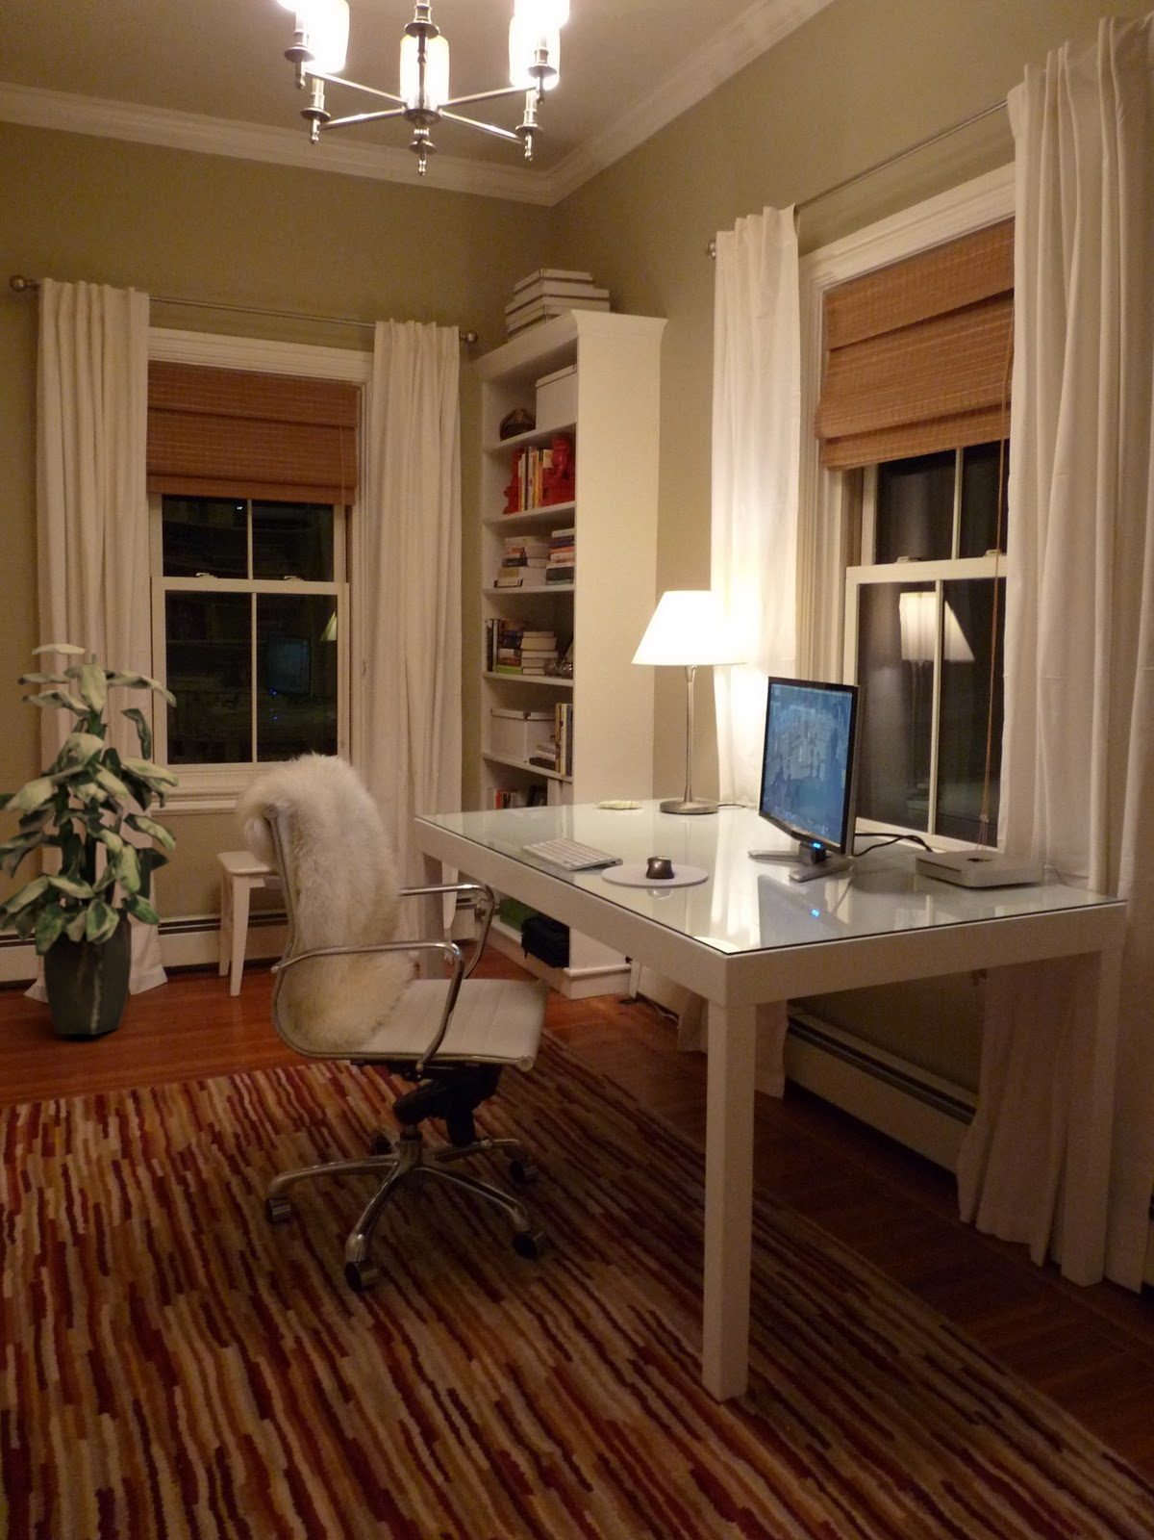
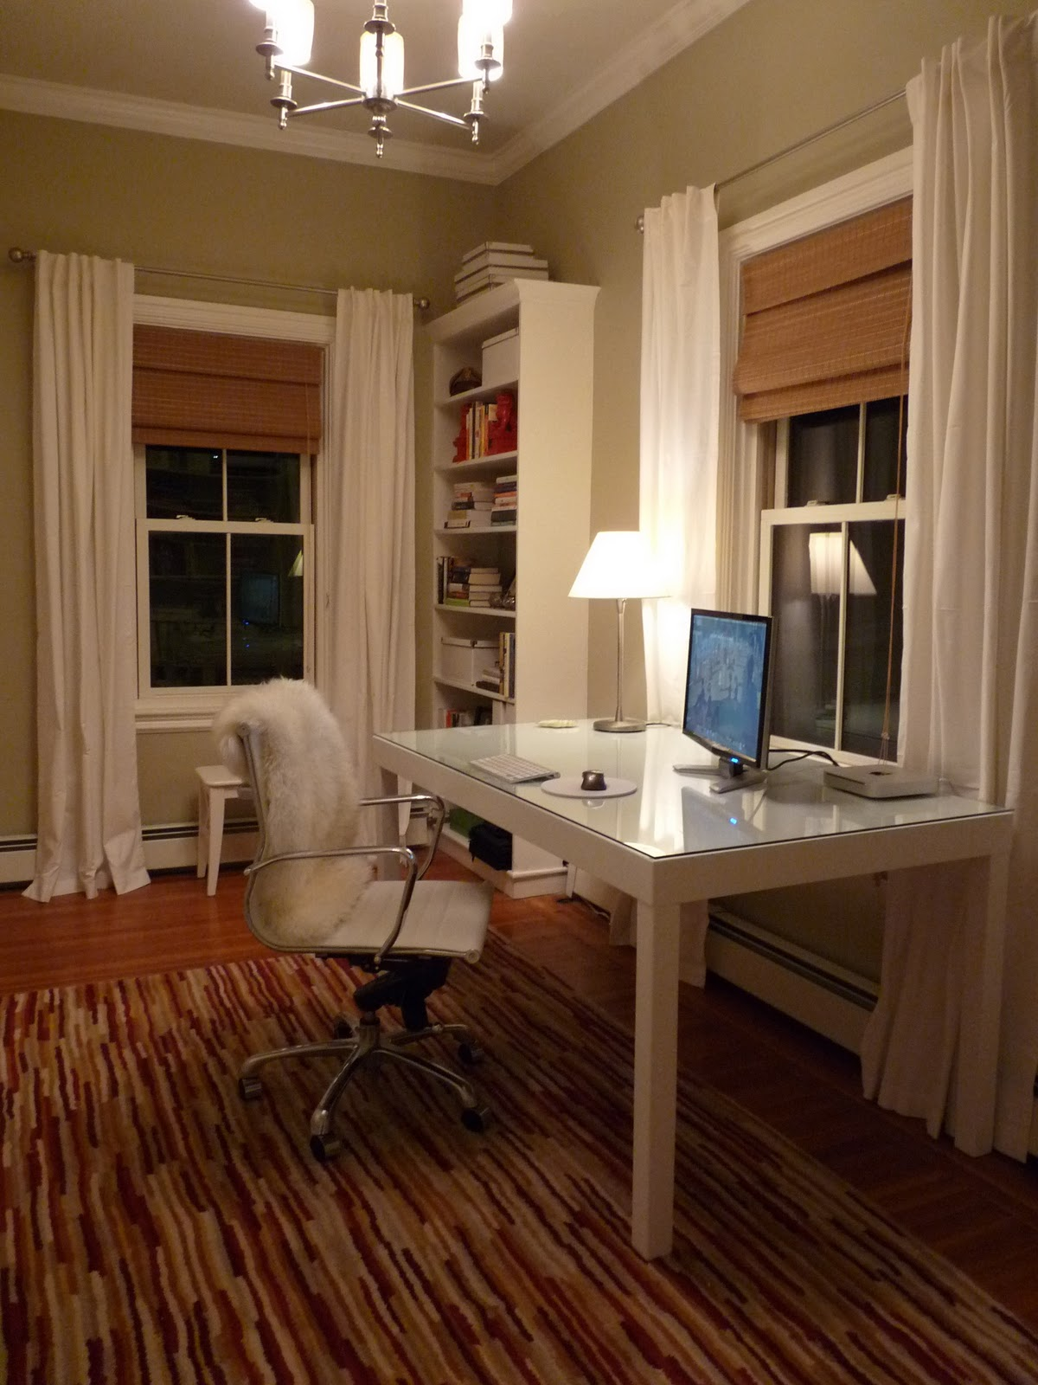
- indoor plant (81, 838)
